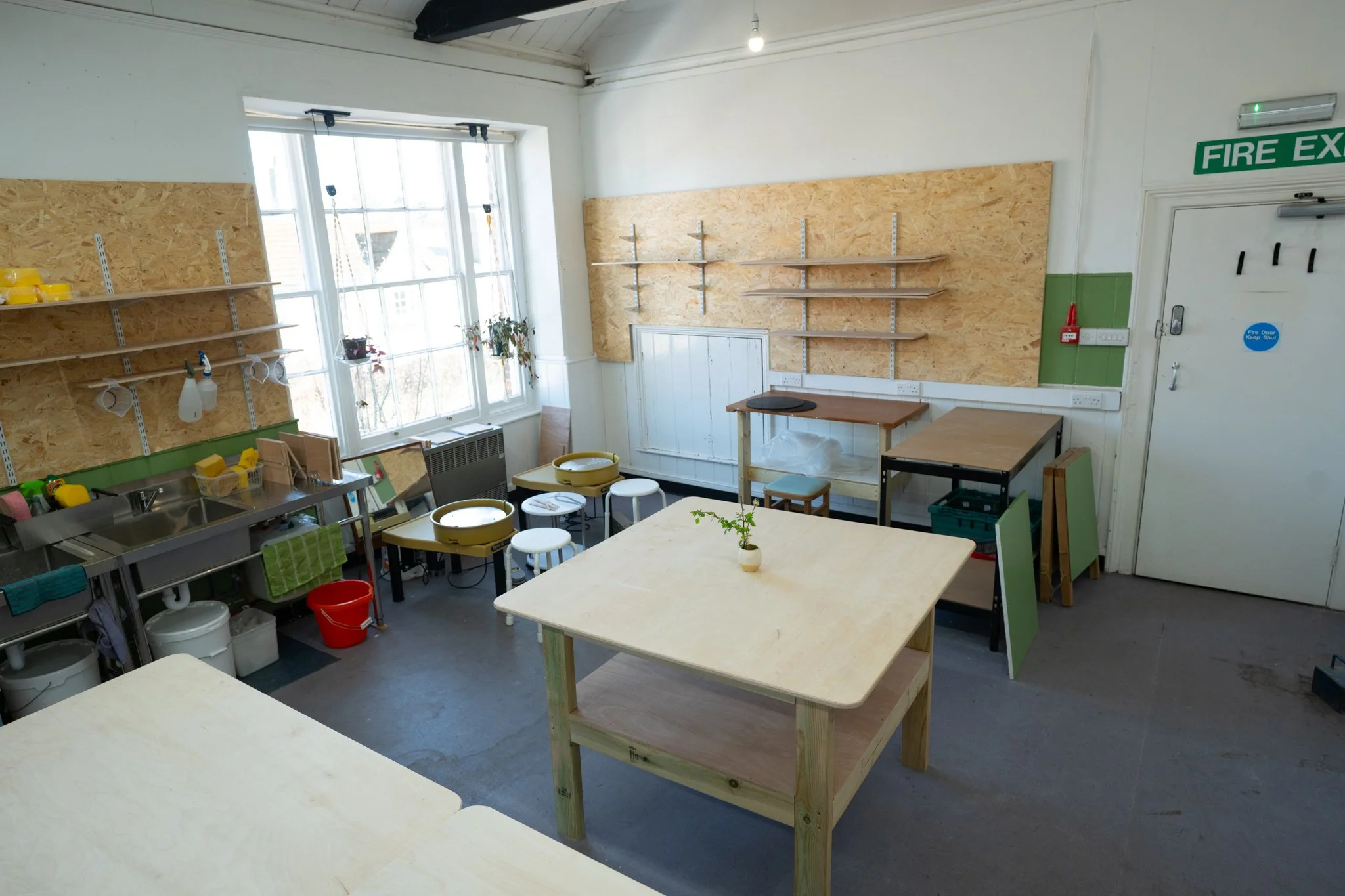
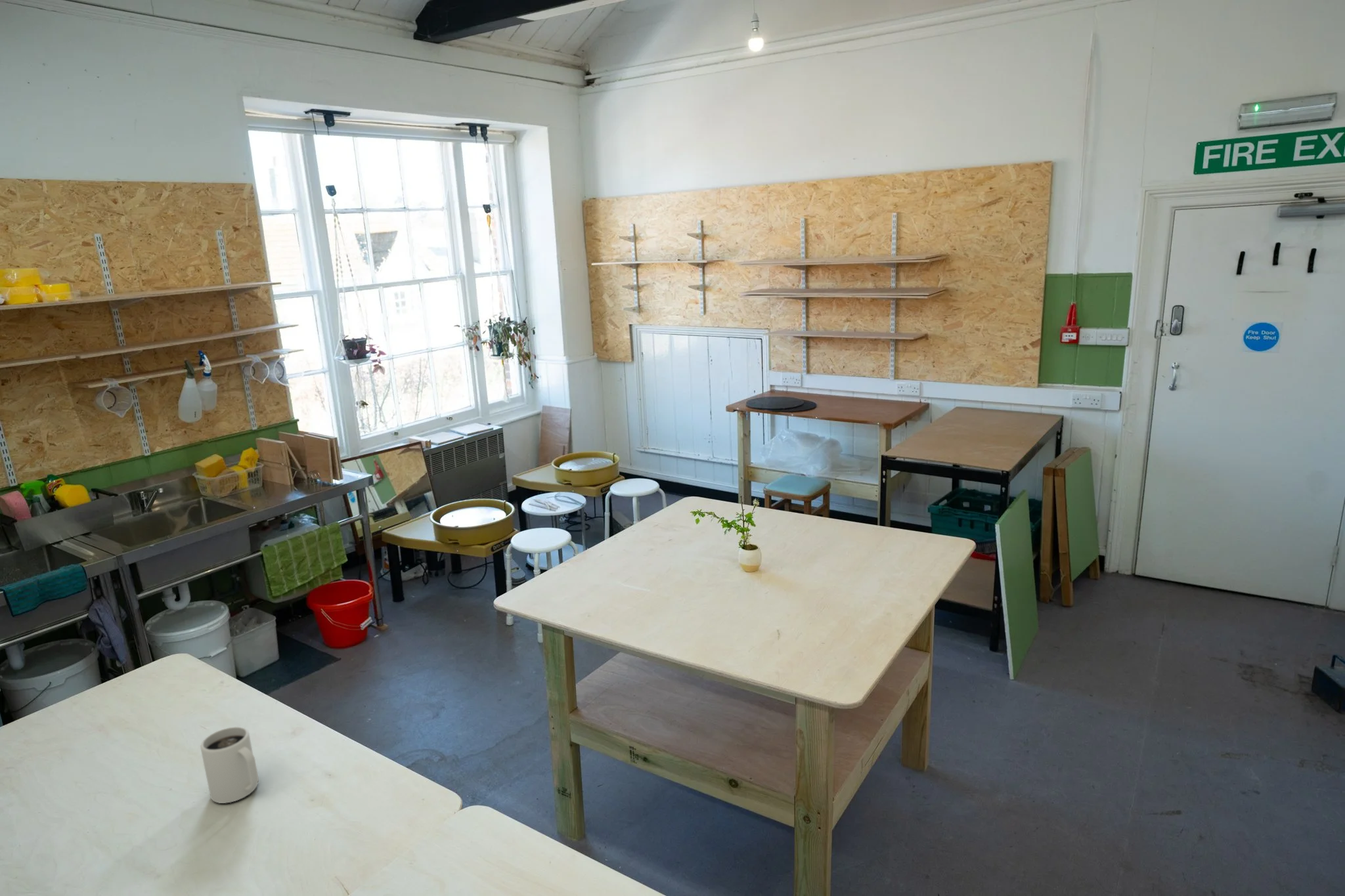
+ mug (234, 765)
